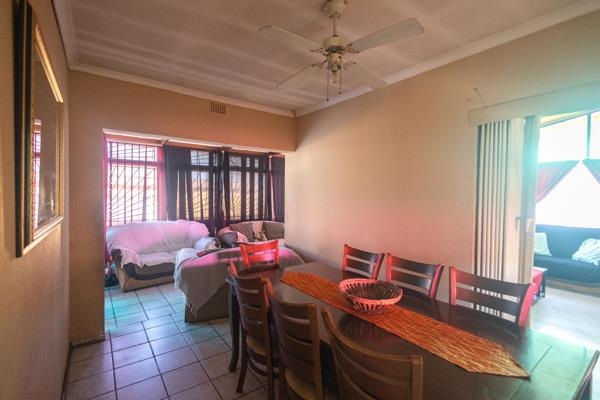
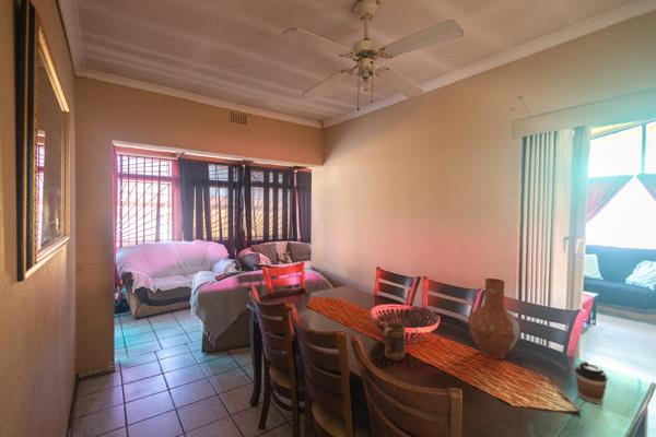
+ coffee cup (590, 380)
+ mug (391, 342)
+ vase (493, 317)
